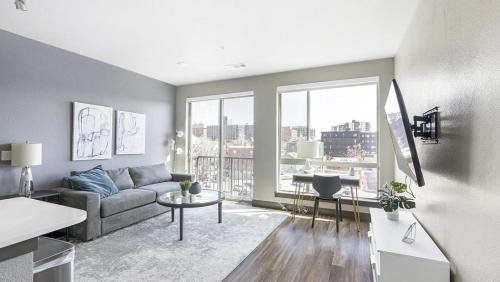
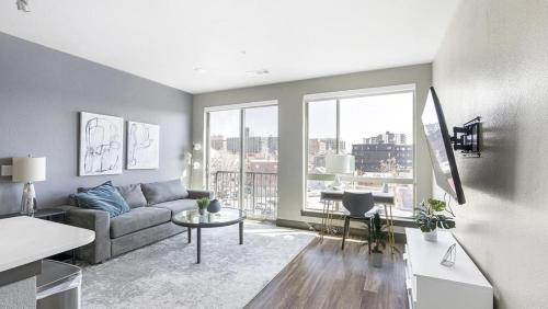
+ indoor plant (379, 239)
